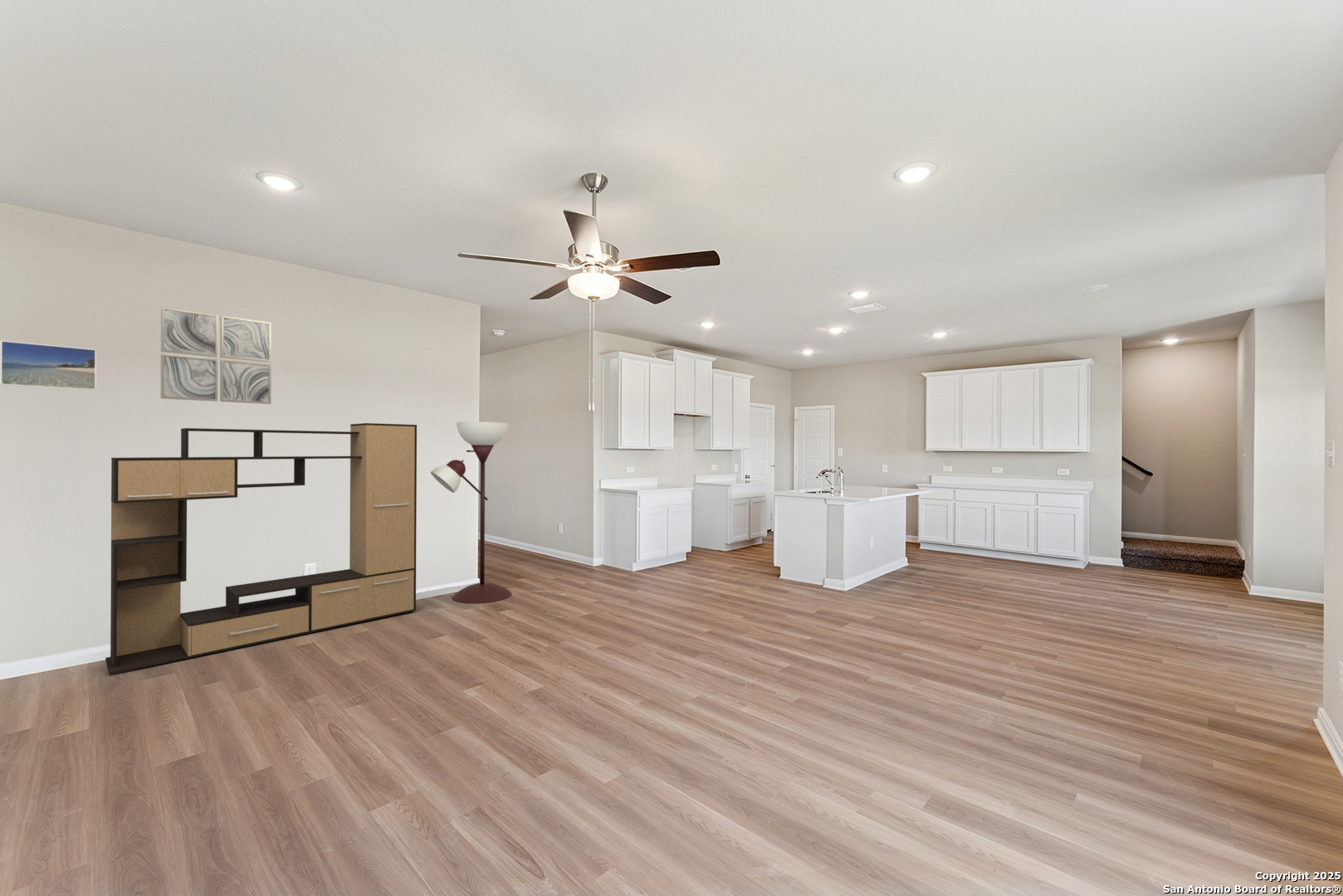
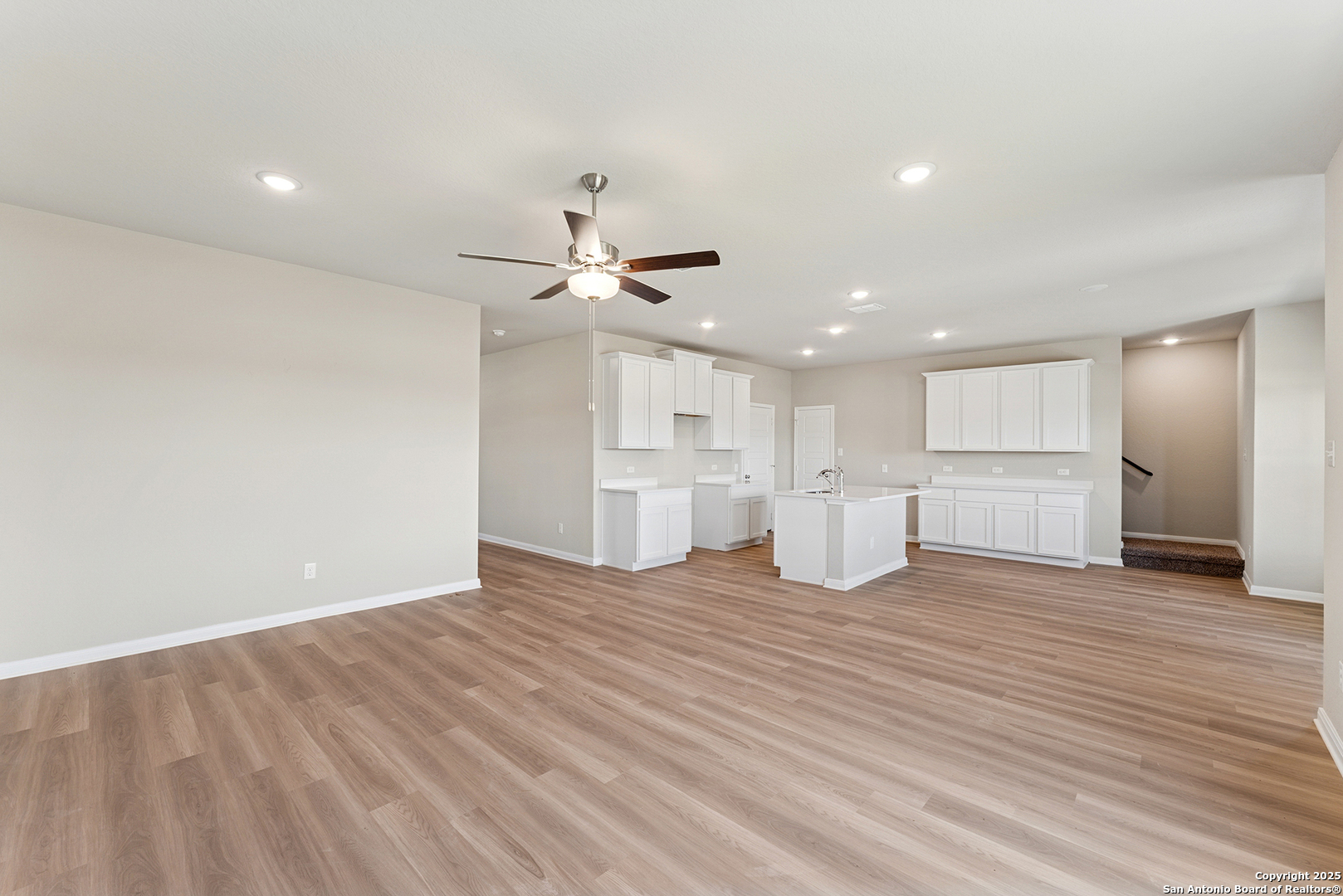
- floor lamp (481, 509)
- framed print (50, 366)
- media console (282, 485)
- wall art (220, 357)
